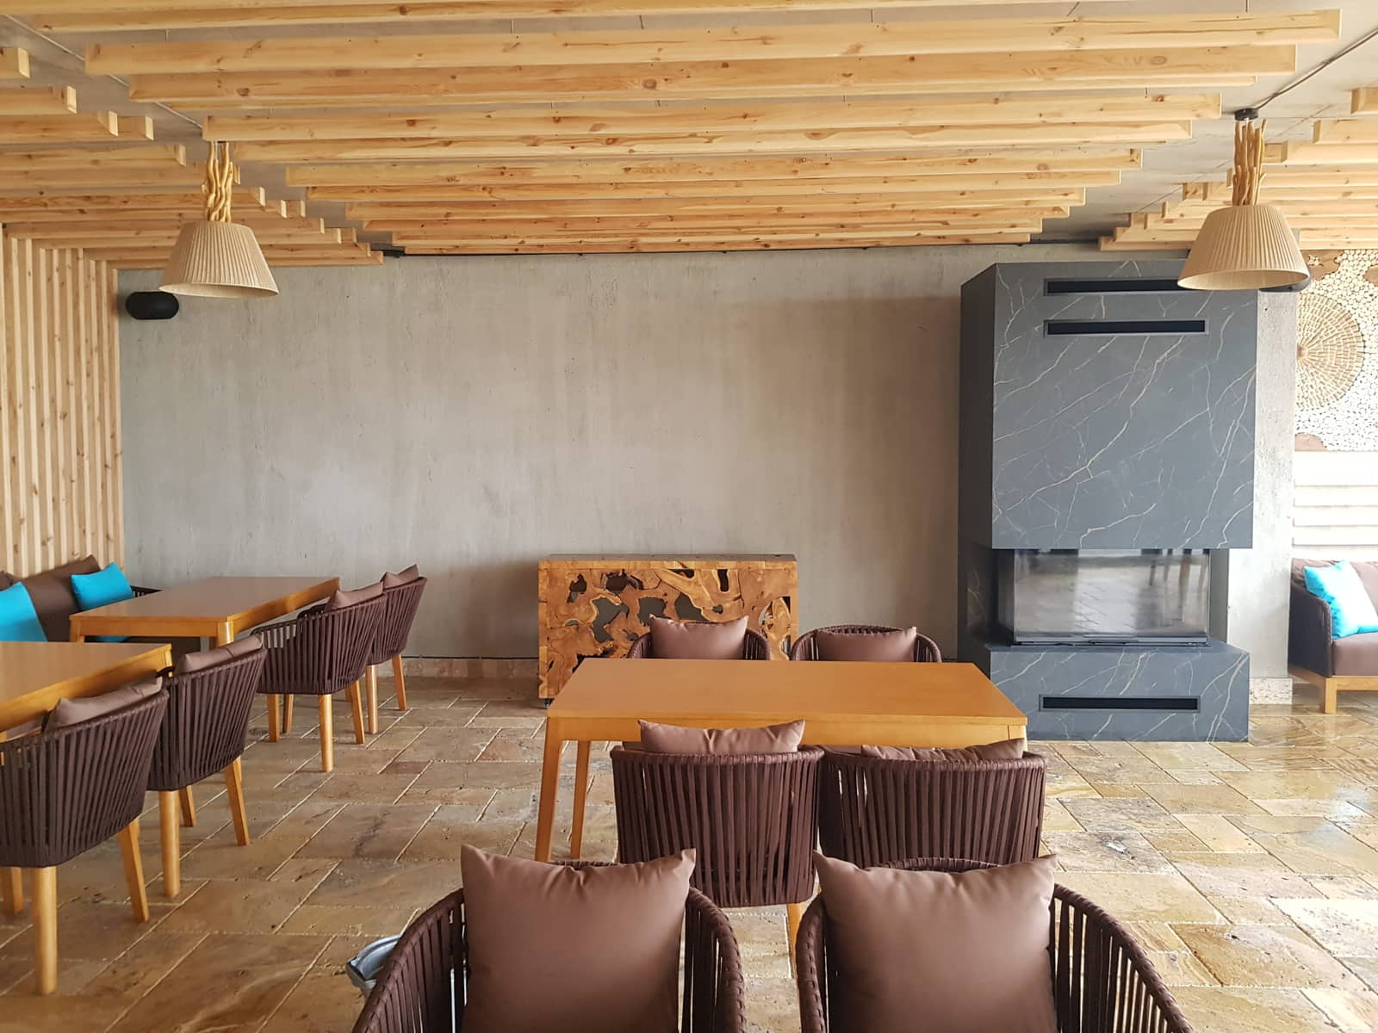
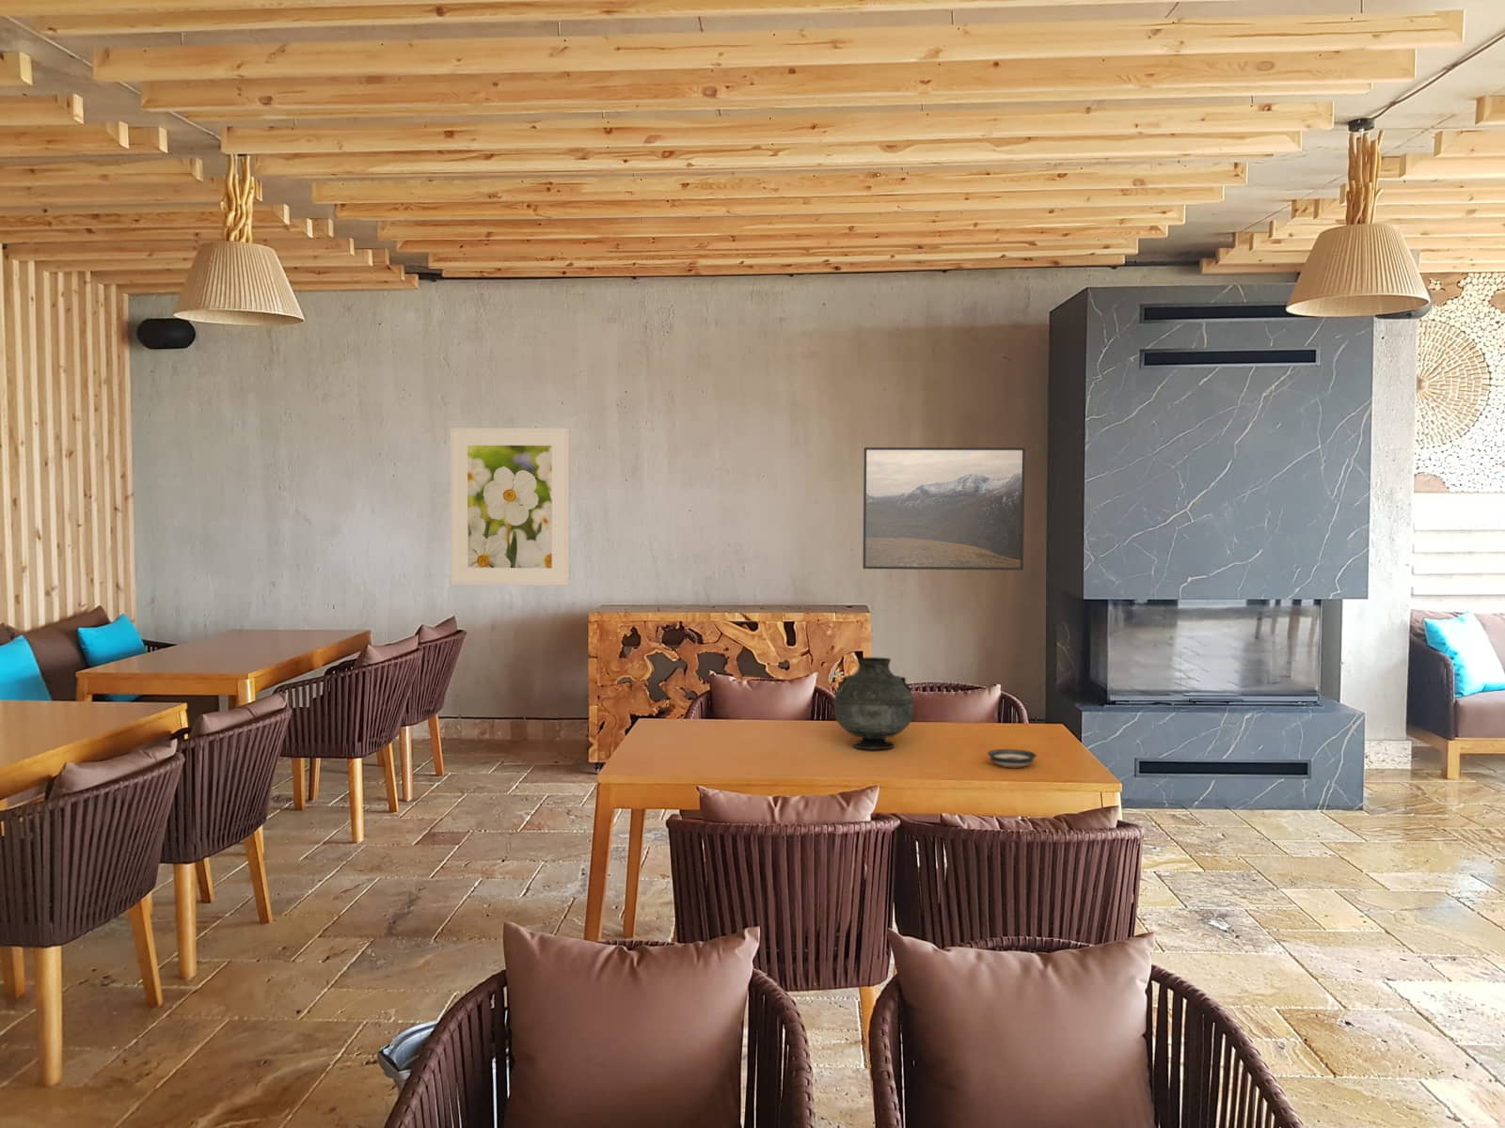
+ saucer (1011, 760)
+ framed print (943, 508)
+ vase (873, 703)
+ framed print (510, 507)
